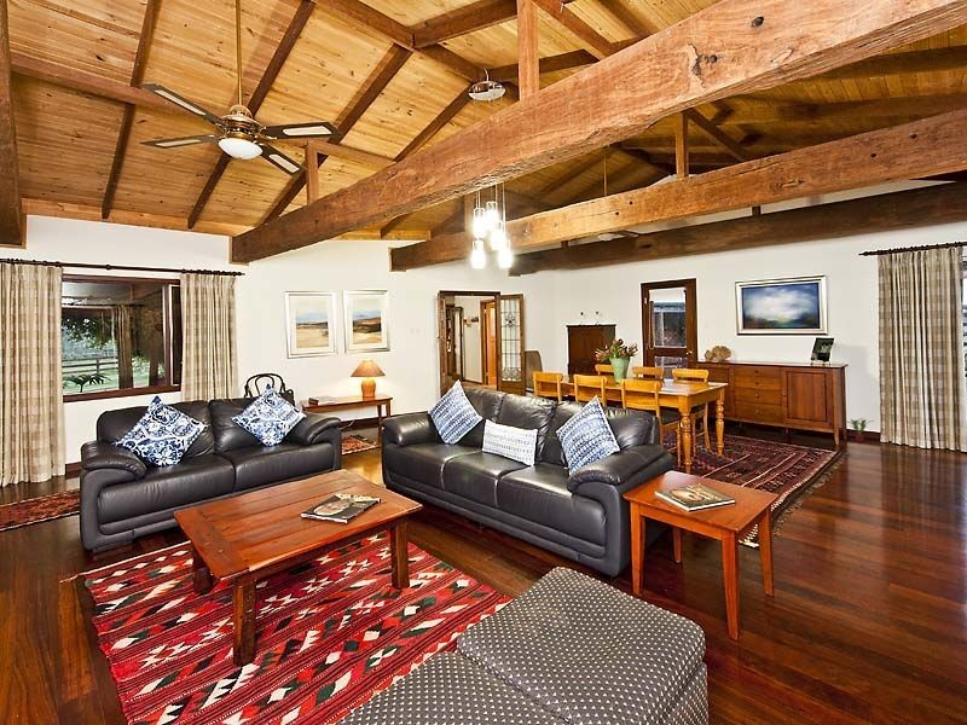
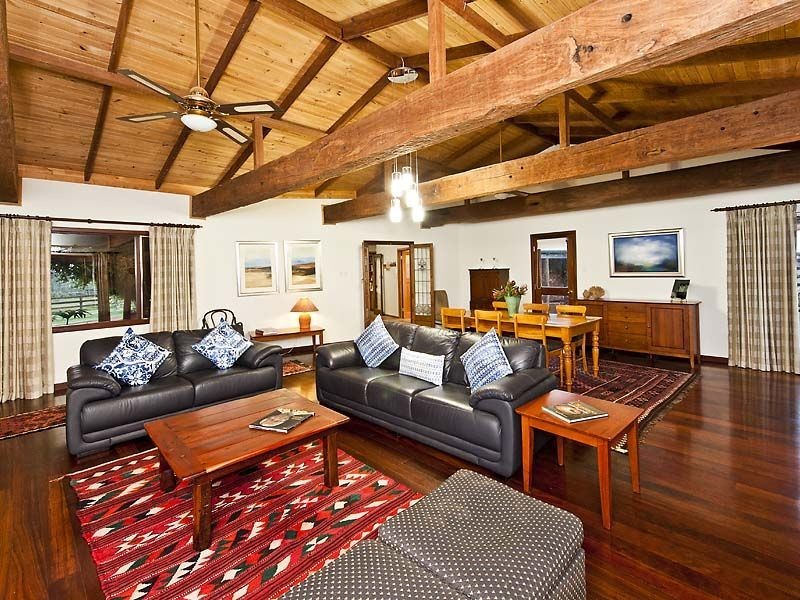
- potted plant (859, 429)
